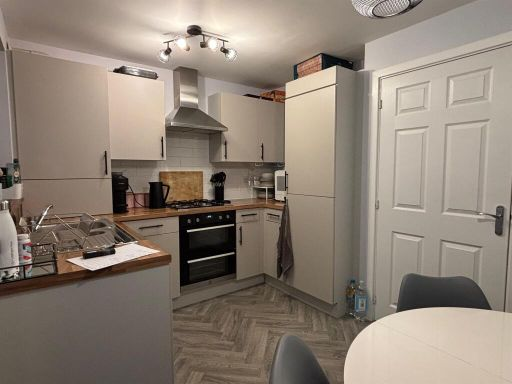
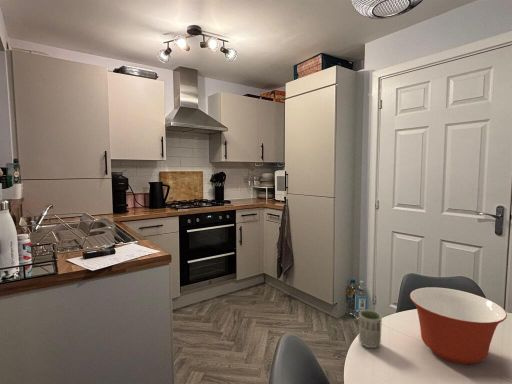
+ mixing bowl (453, 327)
+ cup (369, 329)
